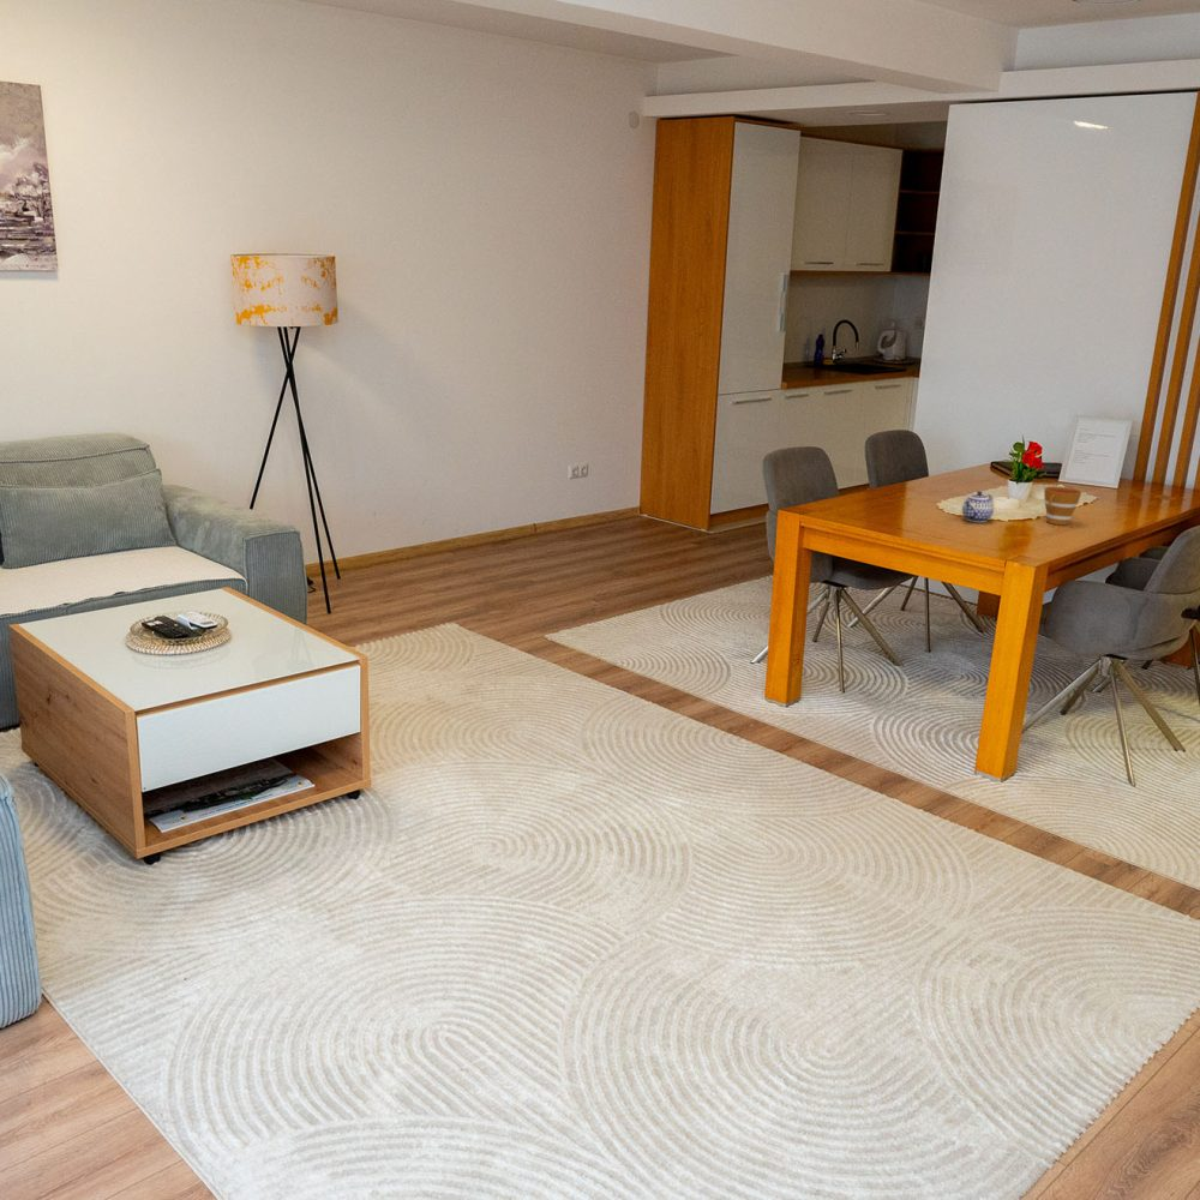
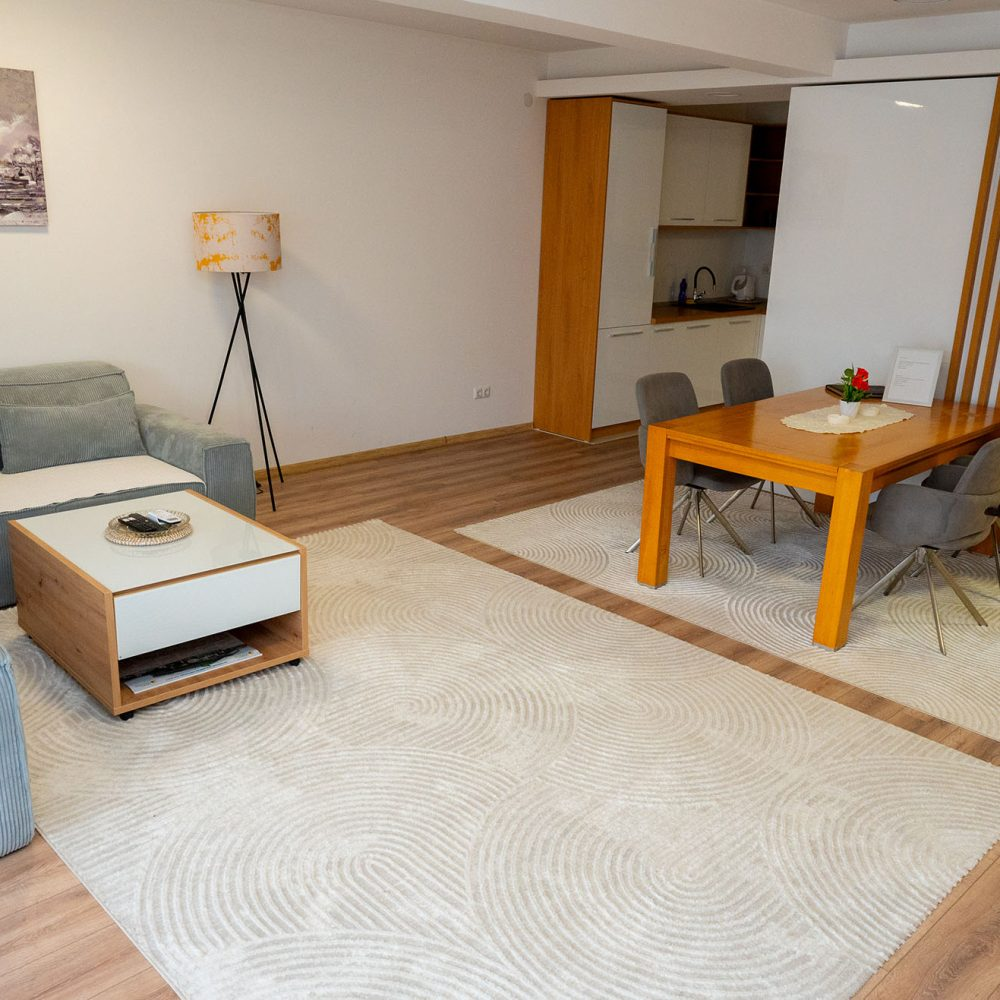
- cup (1058, 506)
- teapot (978, 505)
